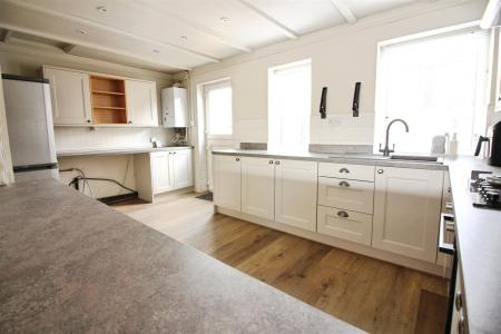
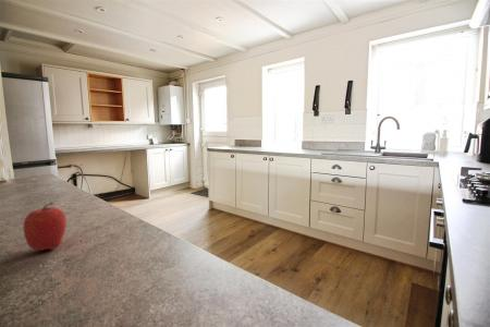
+ fruit (46, 226)
